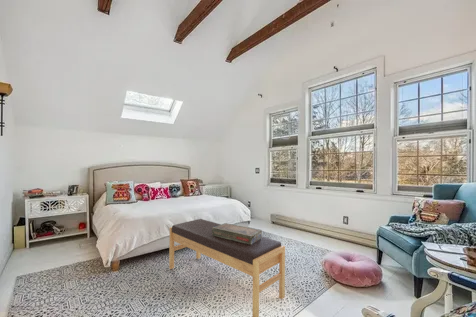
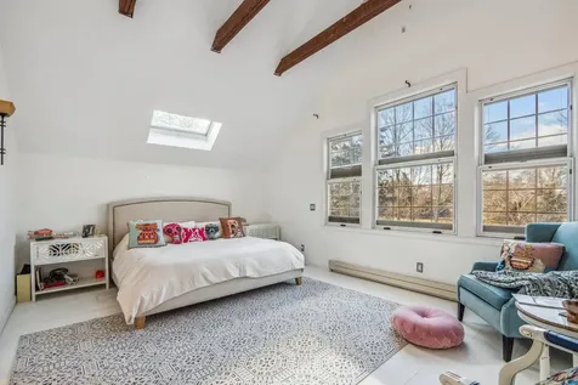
- decorative box (236, 232)
- bench (220, 256)
